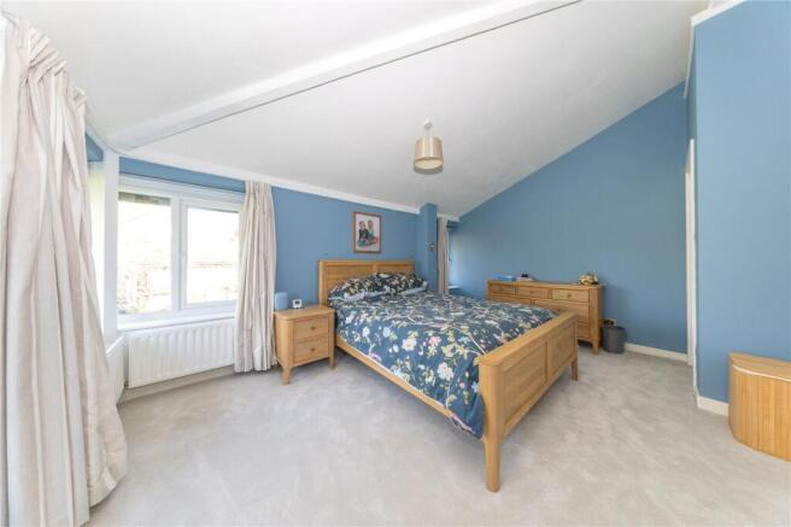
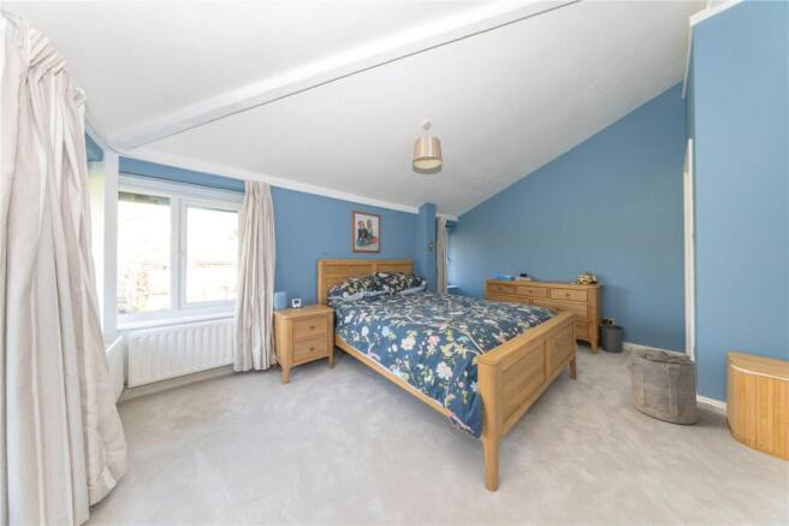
+ laundry hamper (658, 379)
